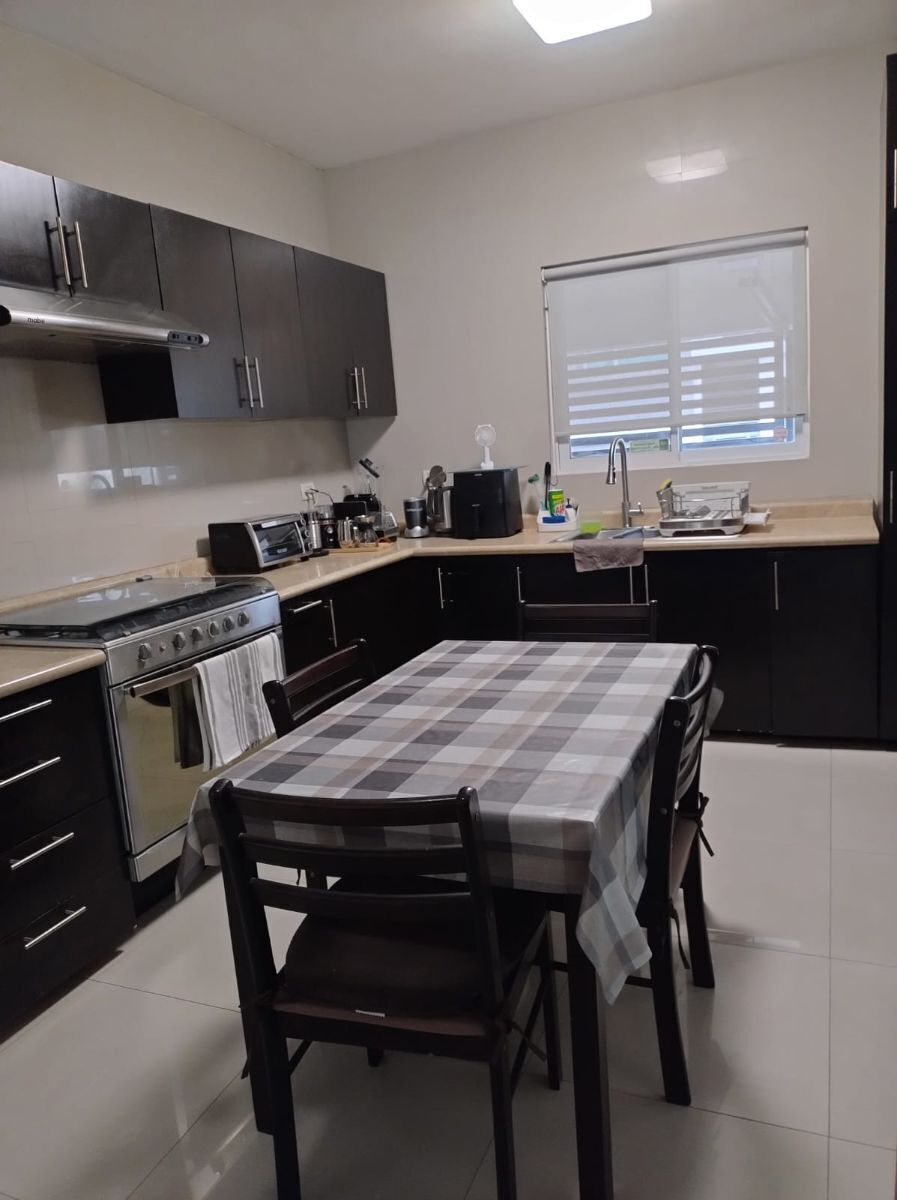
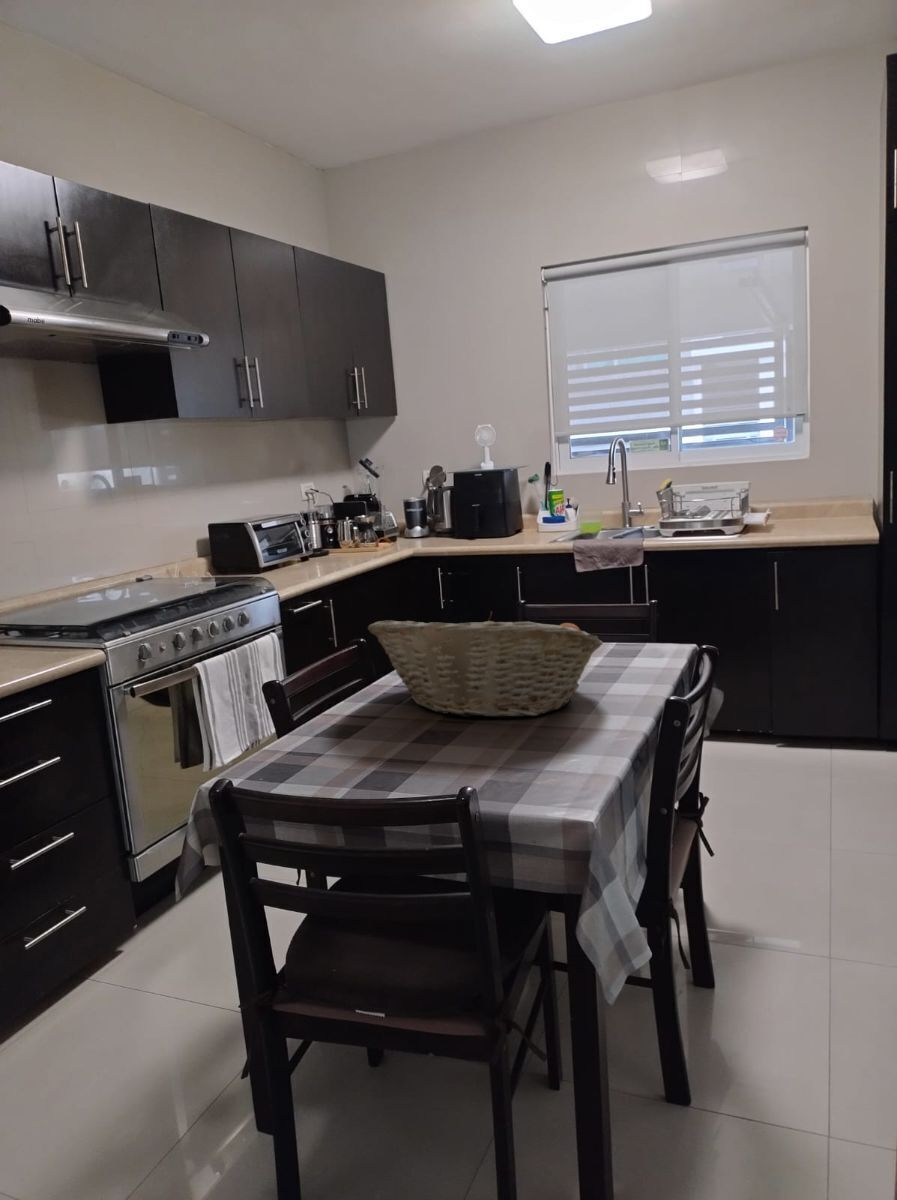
+ fruit basket (483, 653)
